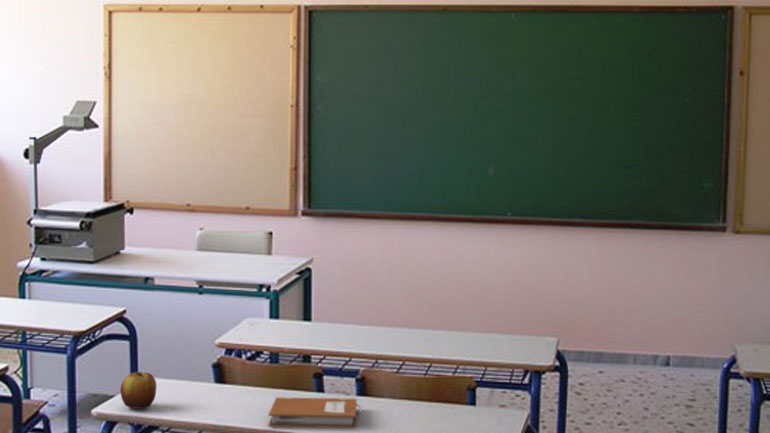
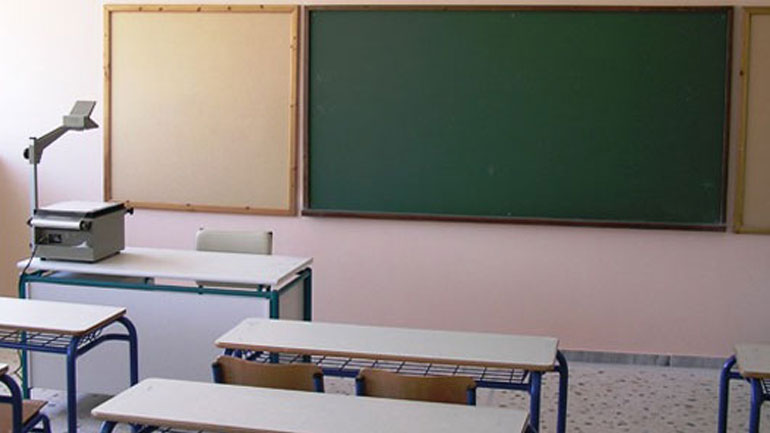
- apple (138, 390)
- notebook (316, 411)
